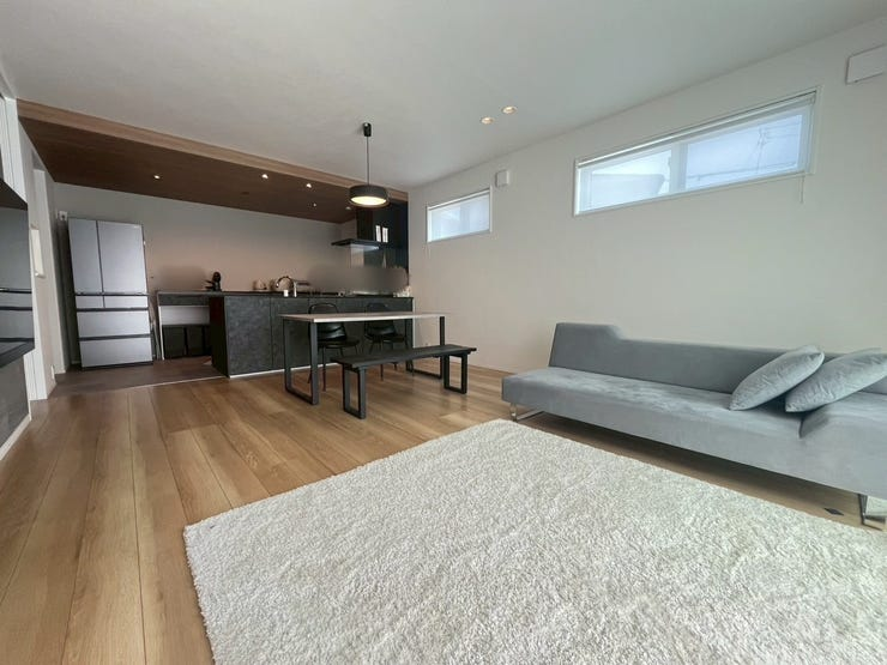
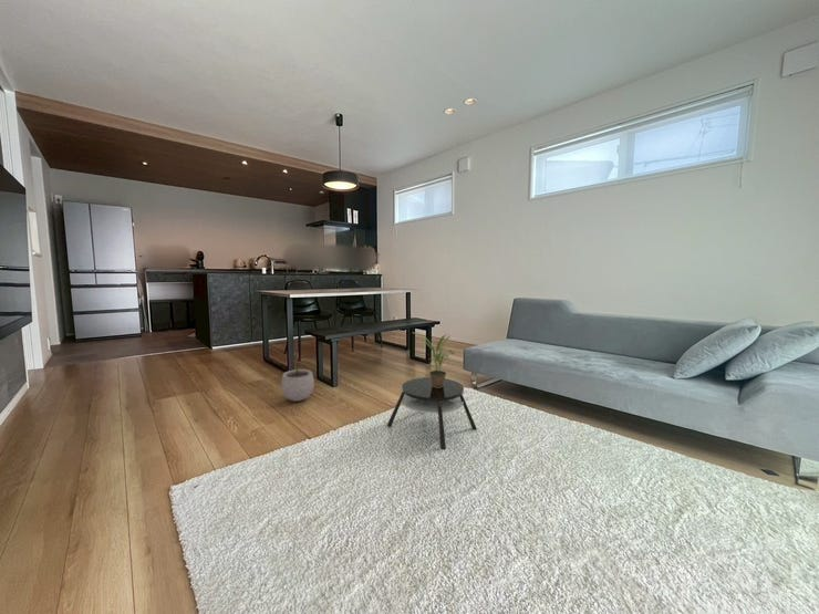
+ plant pot (298, 381)
+ potted plant (435, 358)
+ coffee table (432, 406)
